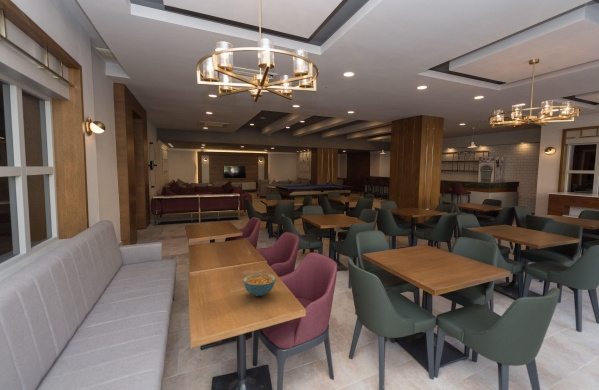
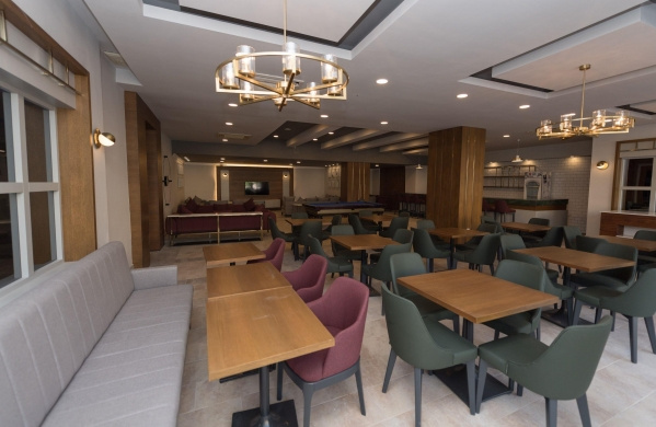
- cereal bowl (259, 286)
